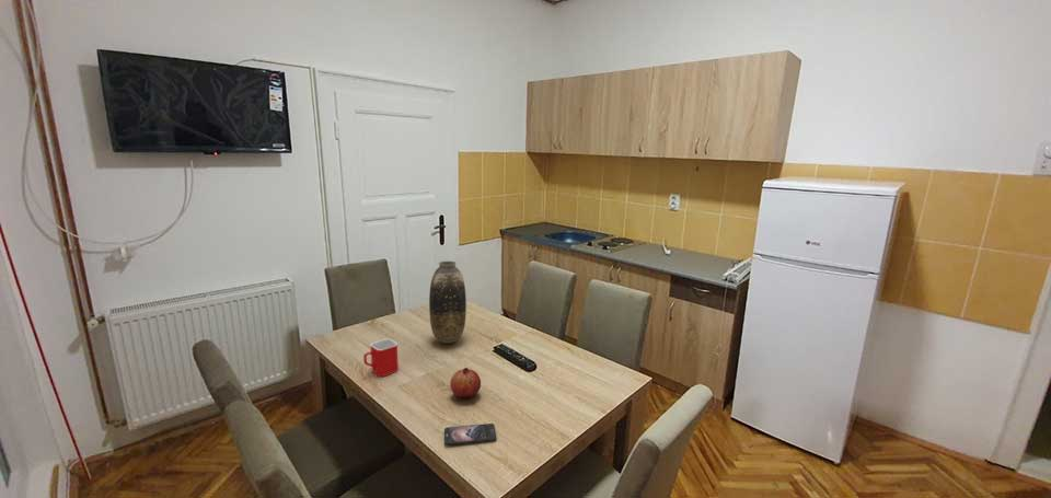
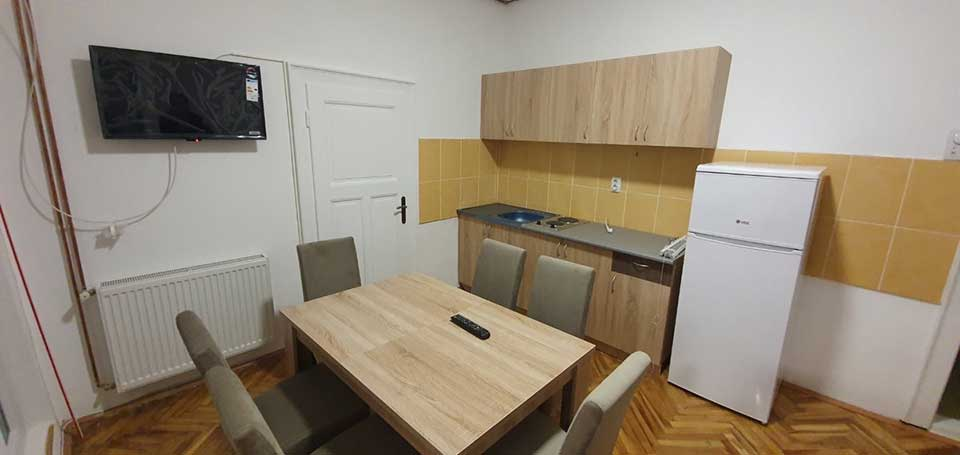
- smartphone (470, 433)
- mug (379, 359)
- vase (448, 302)
- fruit (465, 382)
